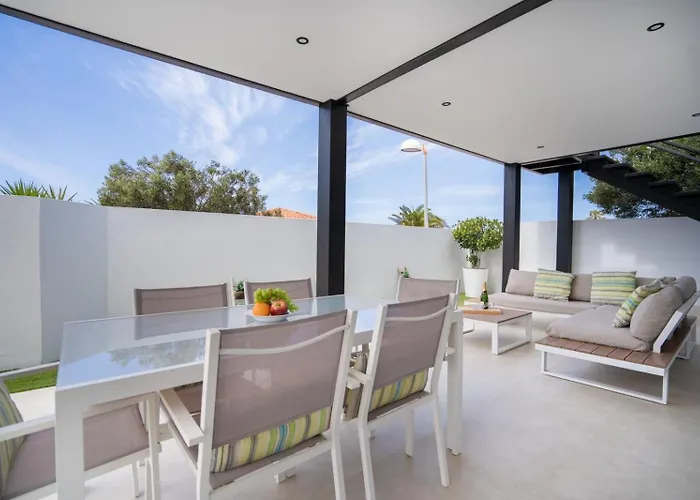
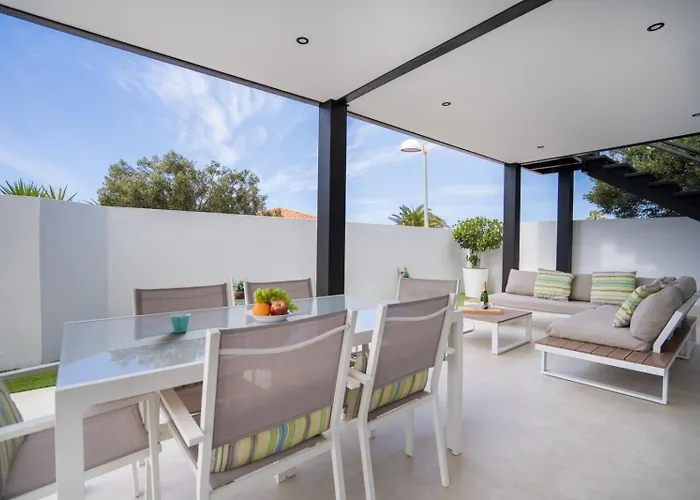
+ mug (180, 323)
